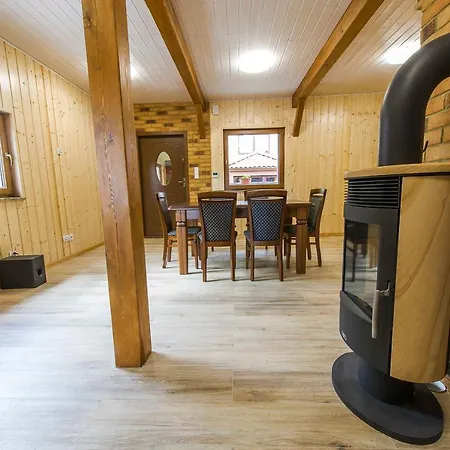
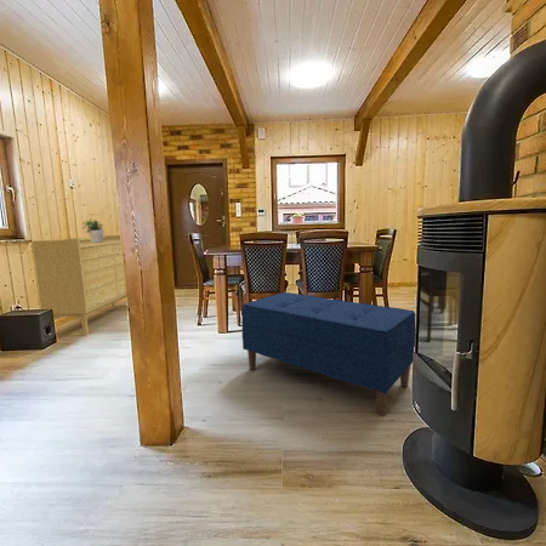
+ bench (323, 342)
+ potted plant (92, 231)
+ sideboard (97, 278)
